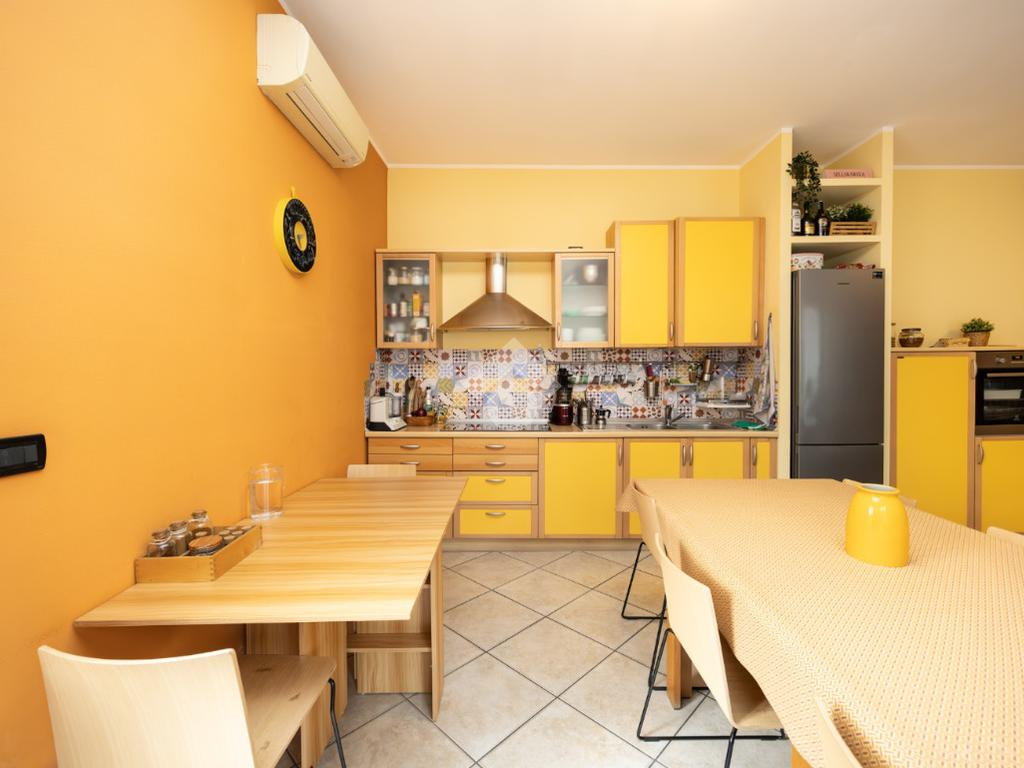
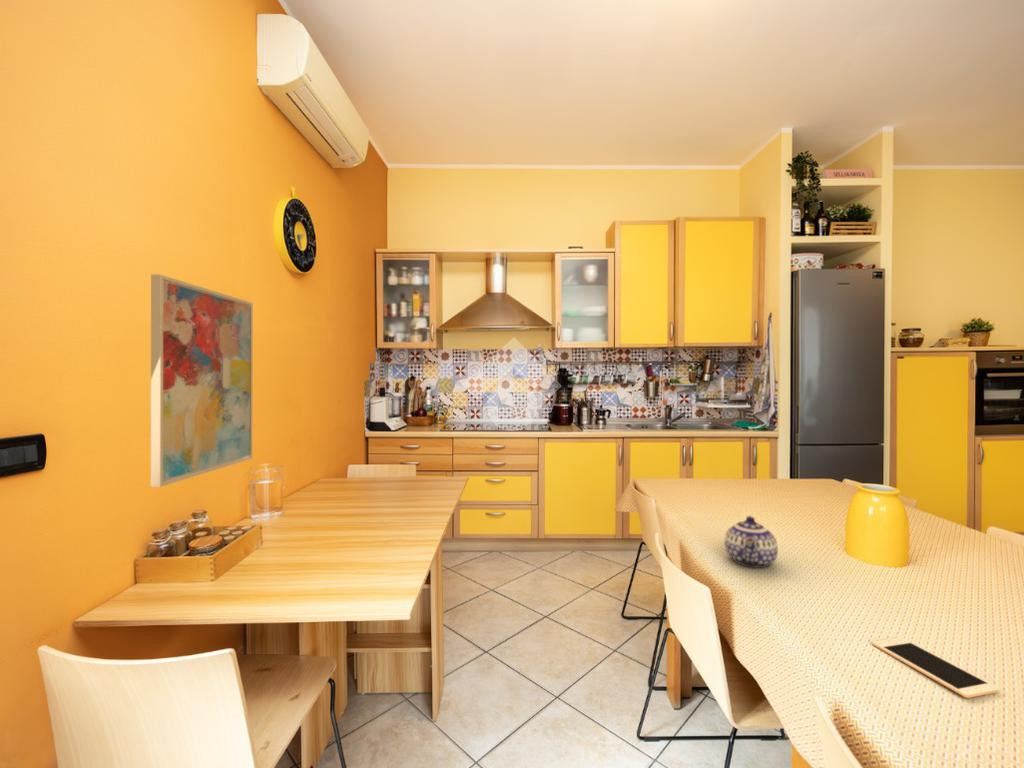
+ teapot (750, 539)
+ wall art (209, 380)
+ cell phone (930, 664)
